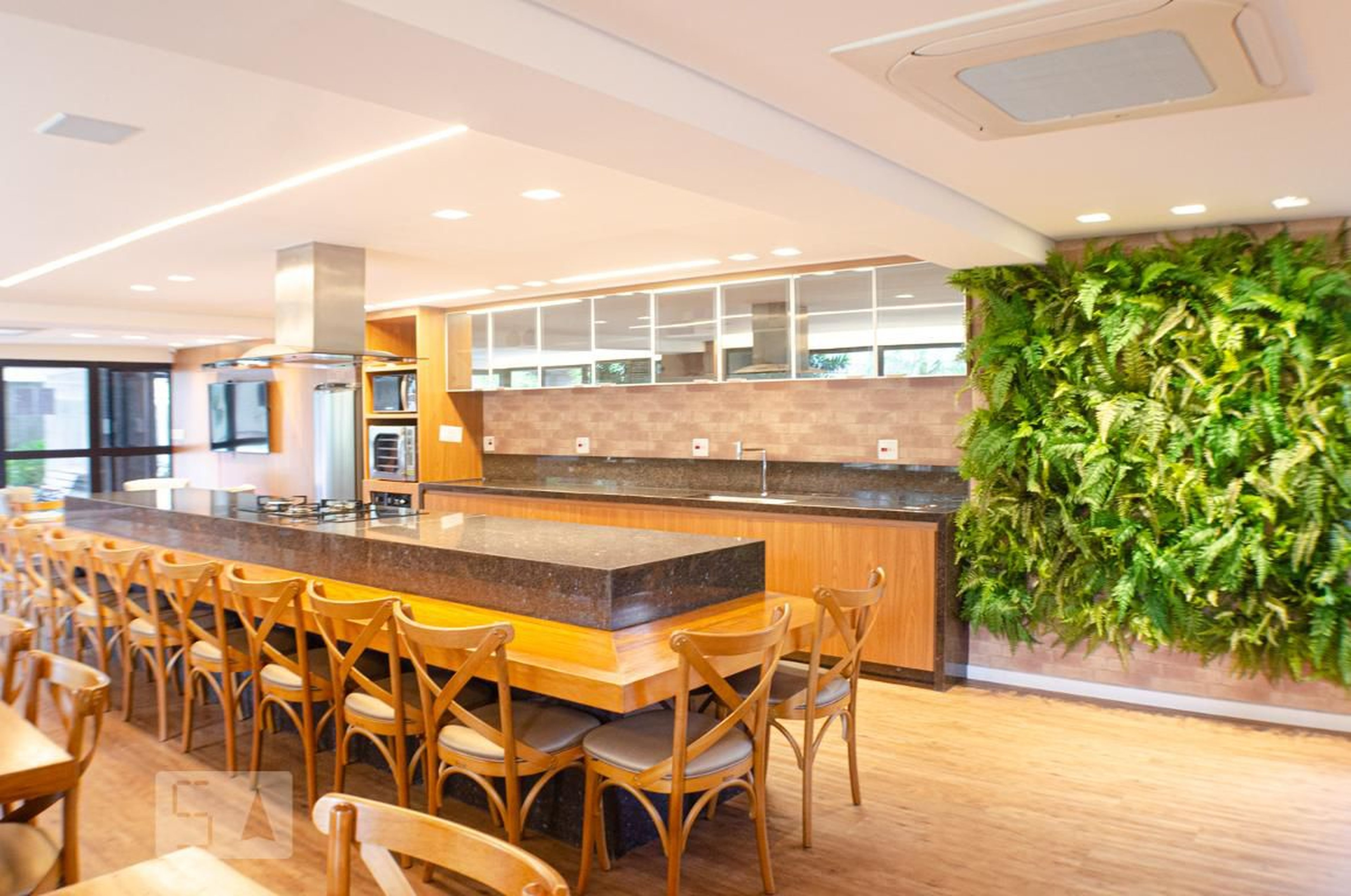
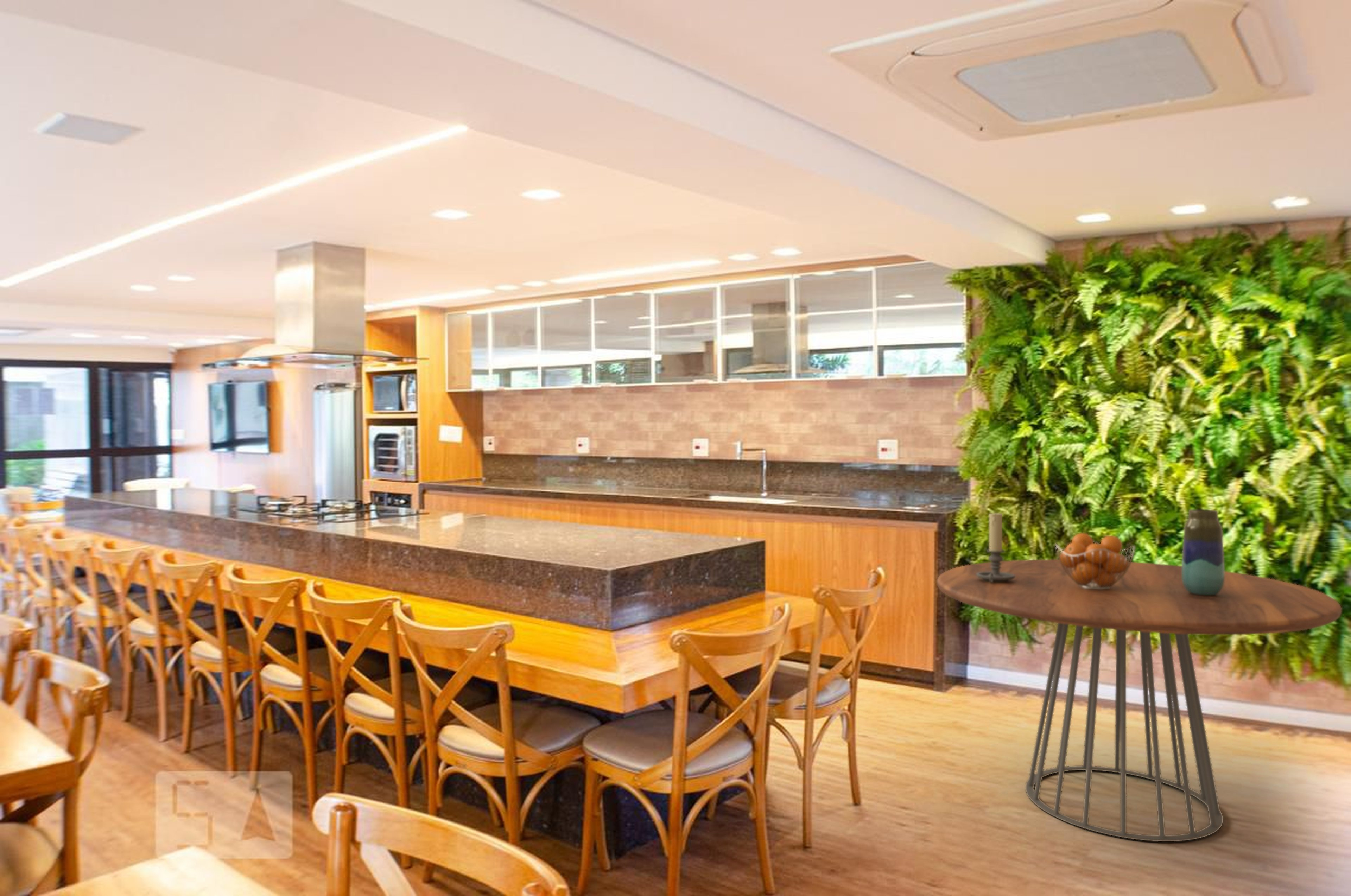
+ candle holder (995, 545)
+ vase (1203, 550)
+ dining table (1121, 693)
+ fruit basket (1094, 559)
